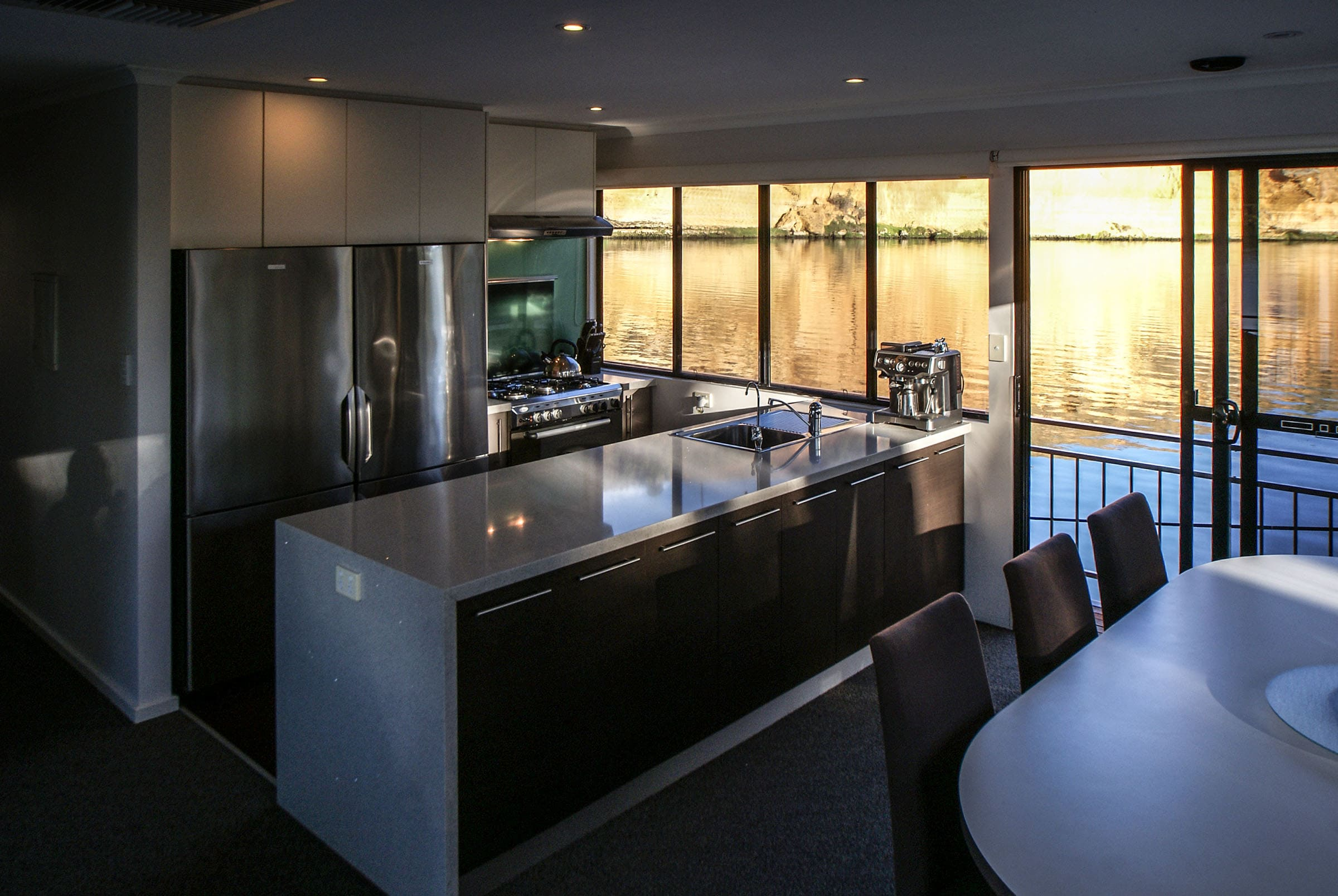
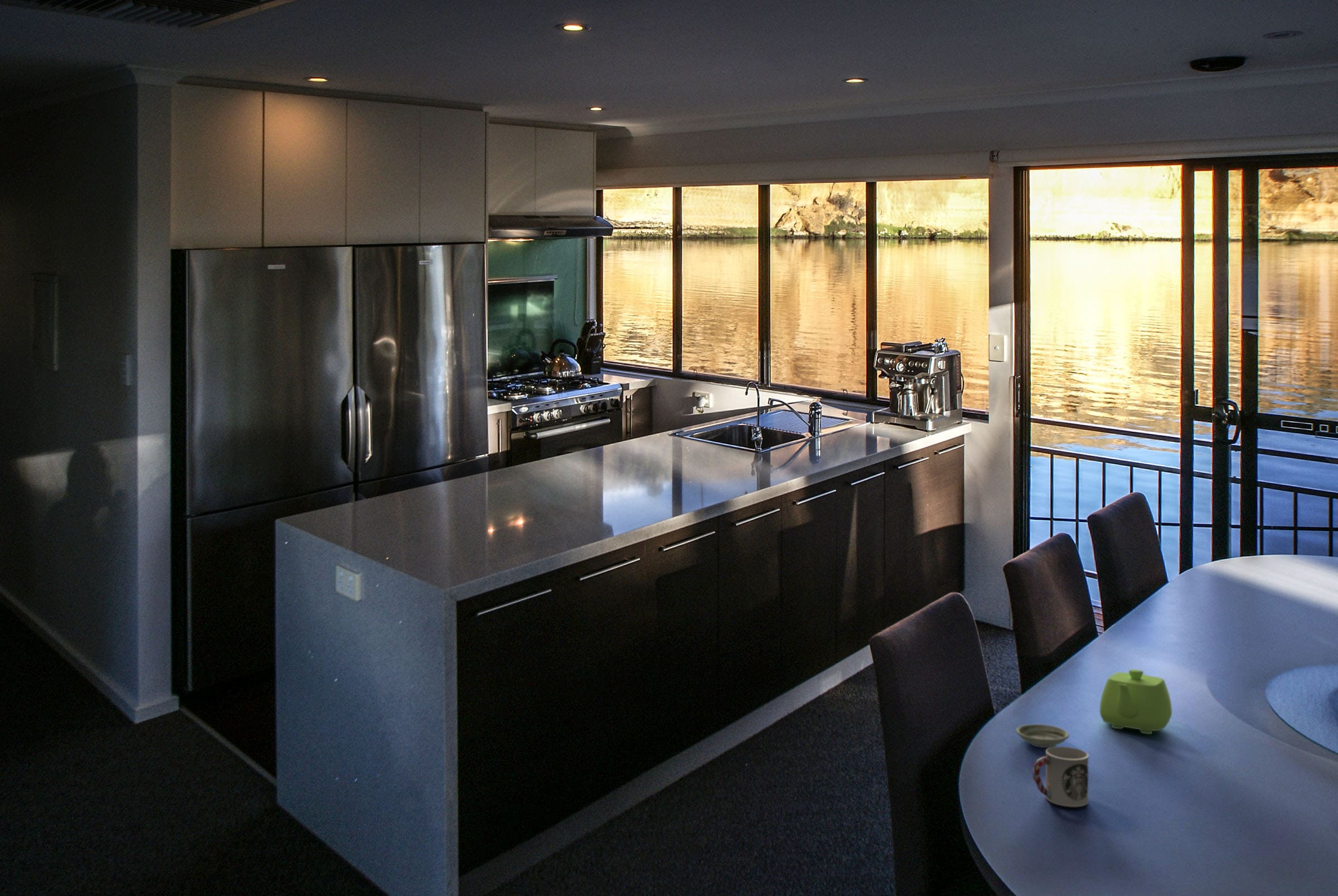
+ cup (1059, 777)
+ saucer (1042, 737)
+ teapot (1133, 700)
